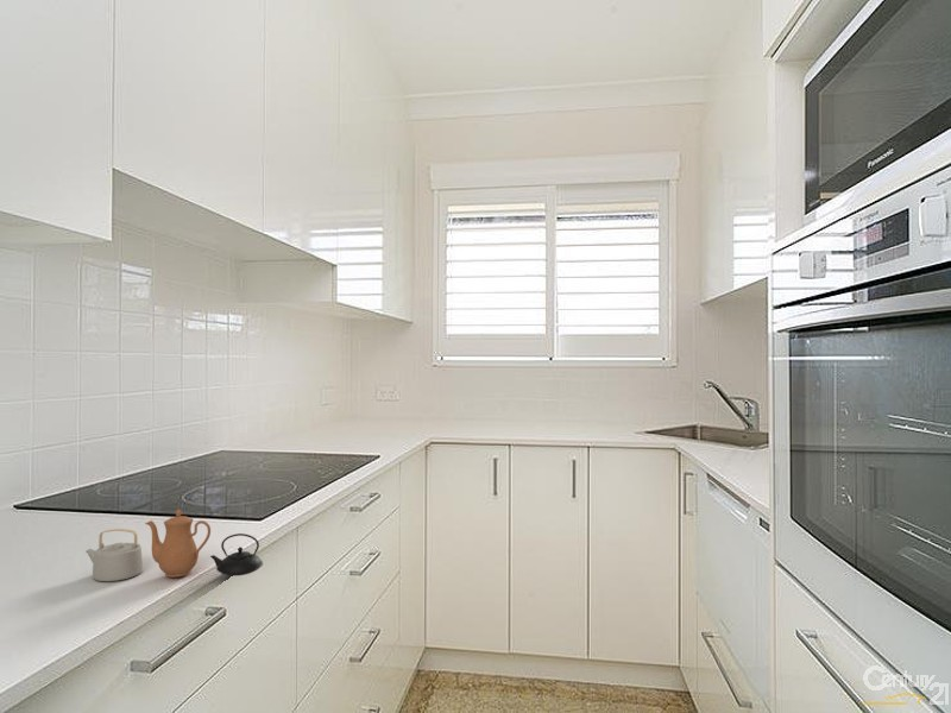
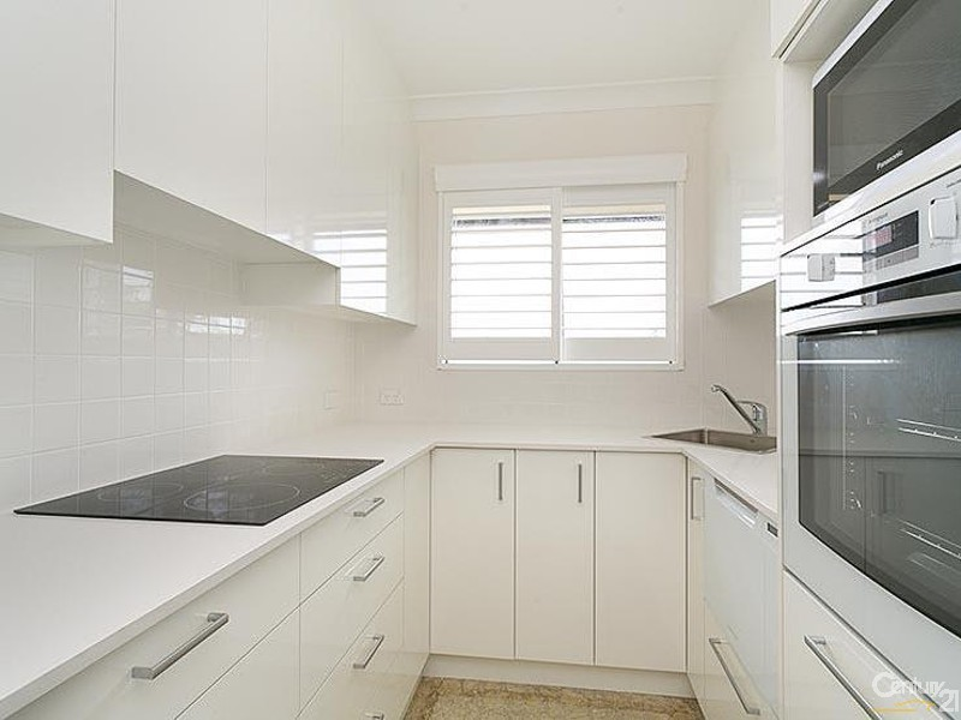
- teapot (174, 541)
